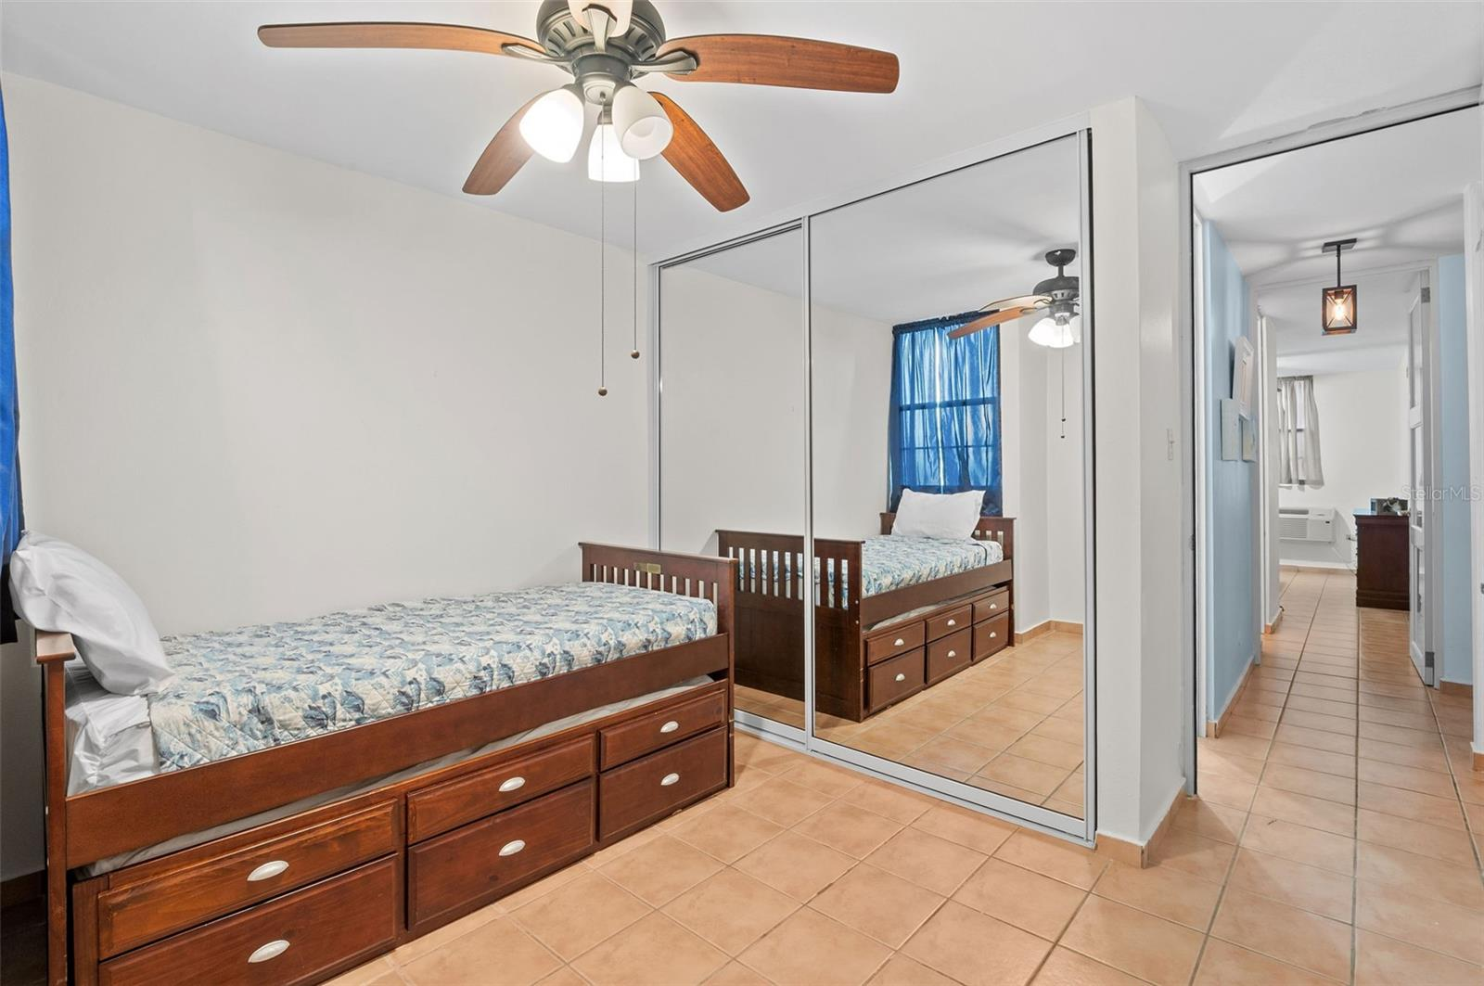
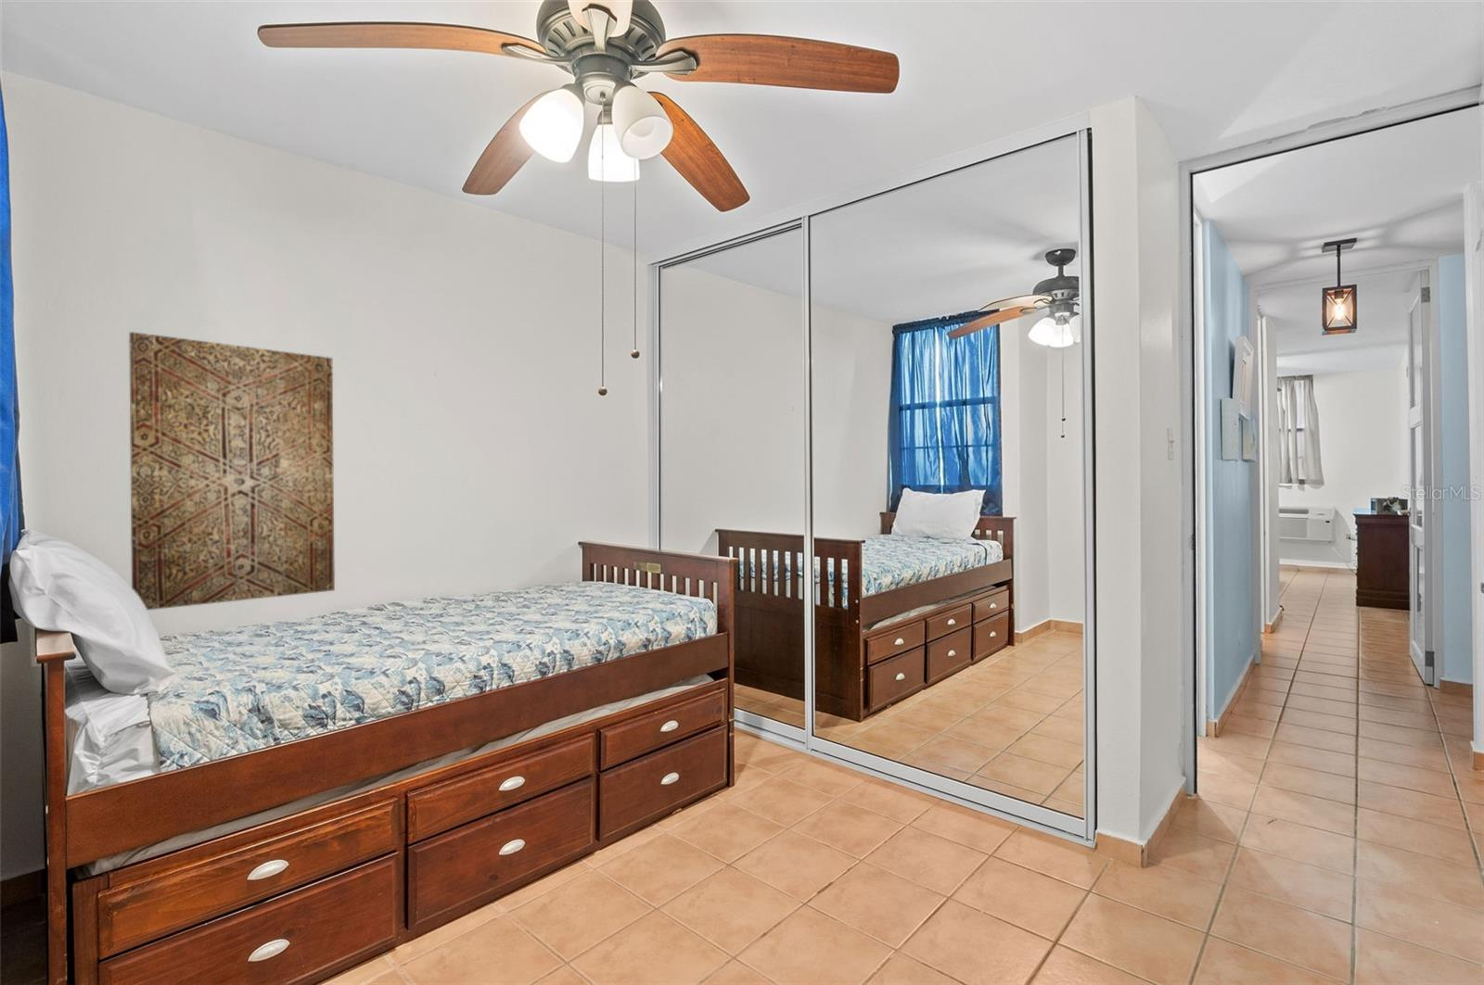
+ wall art (240, 473)
